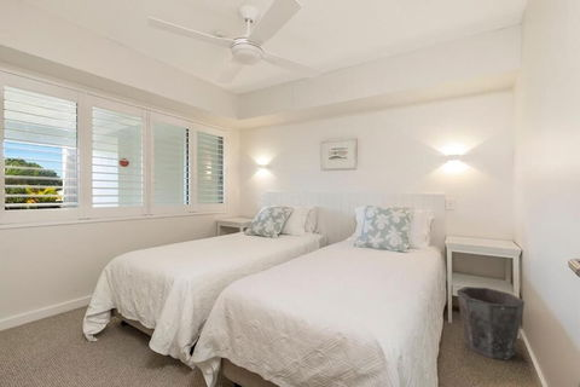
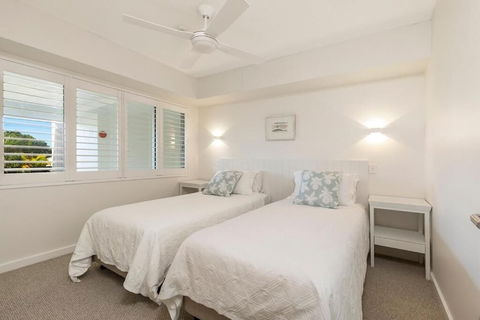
- waste bin (488, 322)
